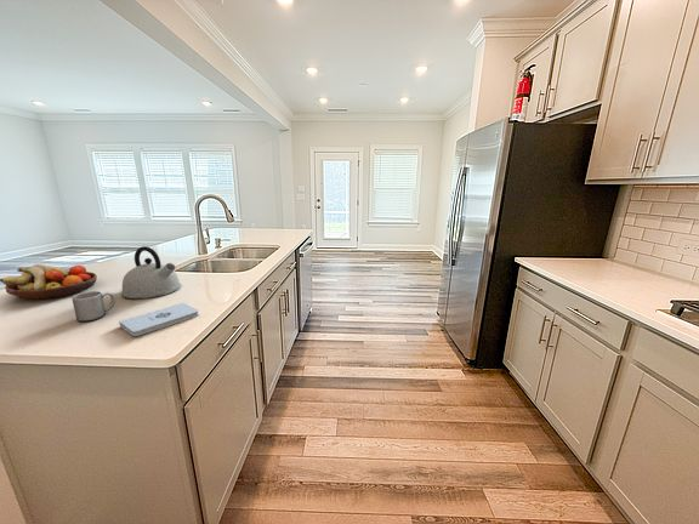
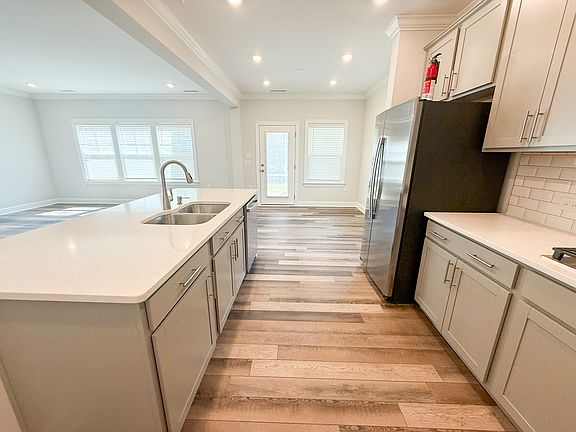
- mug (96, 303)
- kettle (150, 268)
- notepad (161, 318)
- fruit bowl (52, 278)
